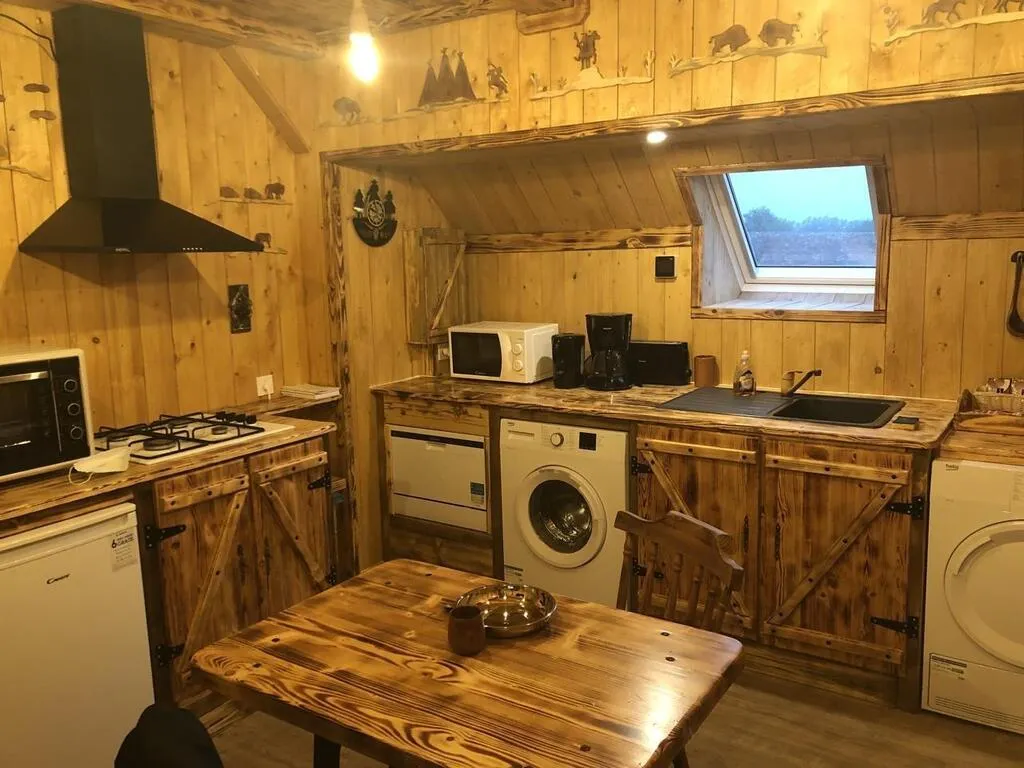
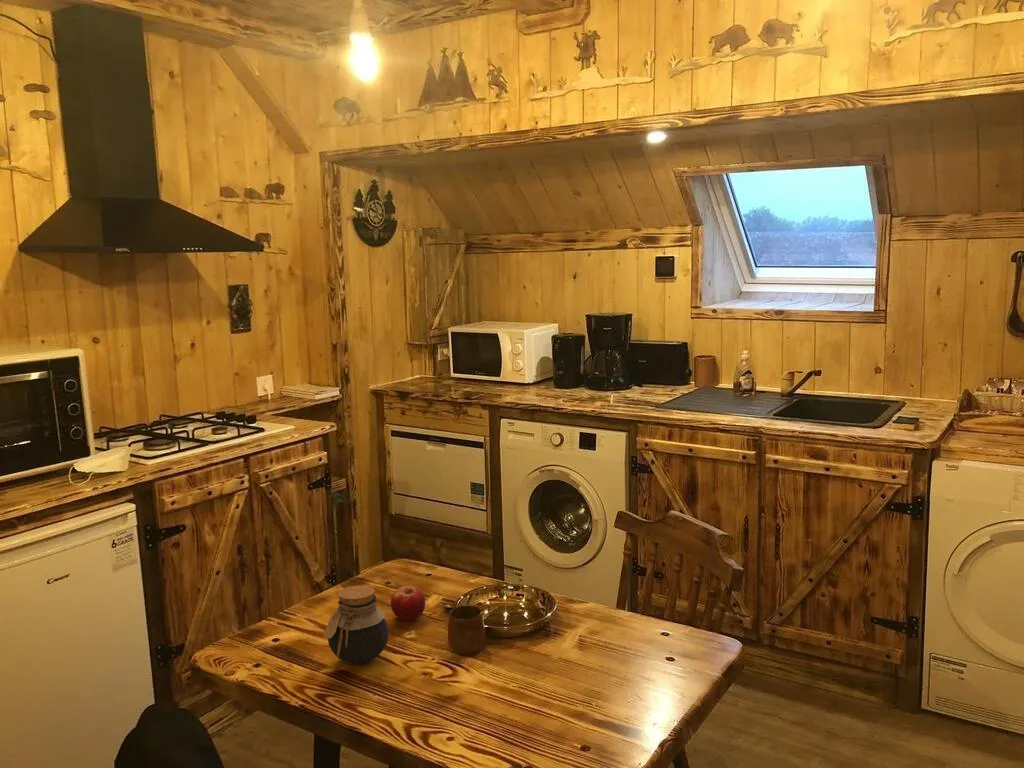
+ fruit (407, 602)
+ jar (354, 627)
